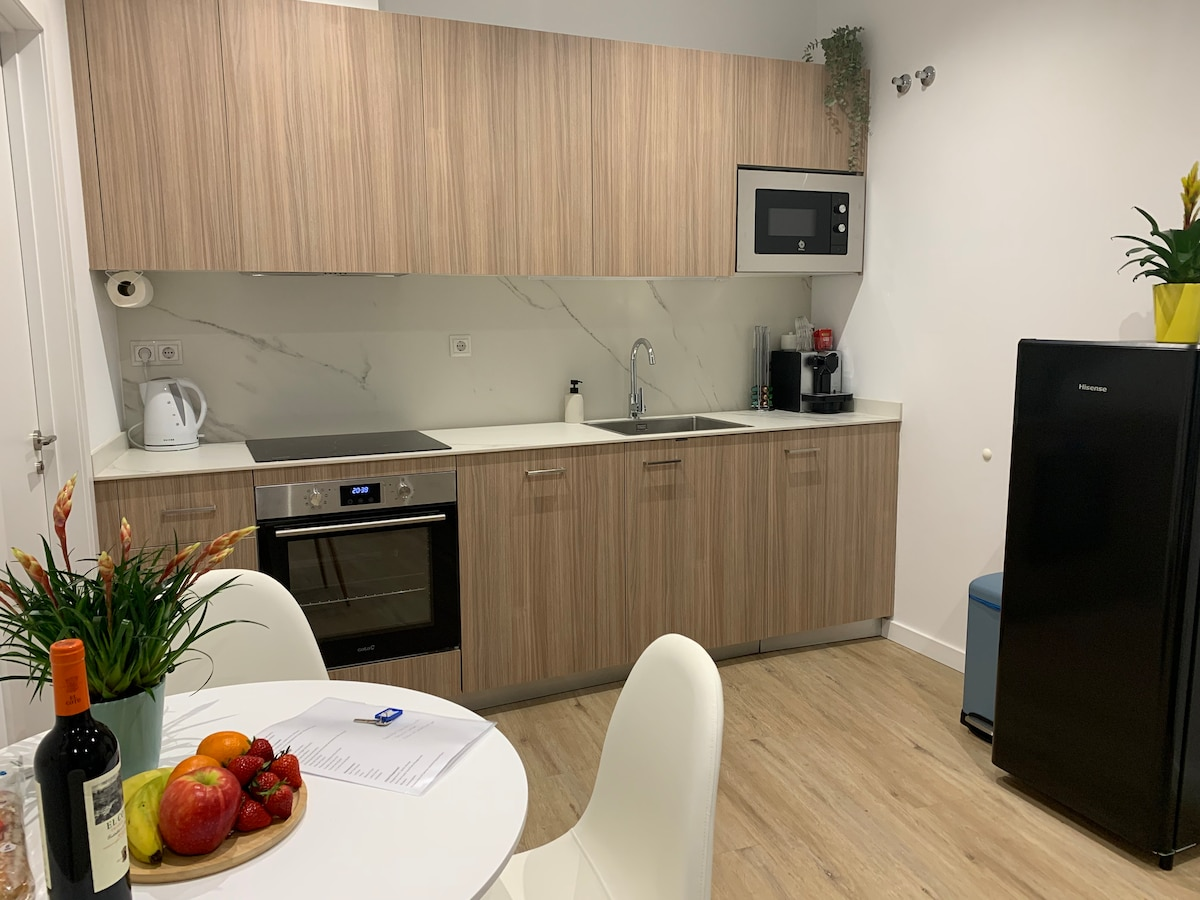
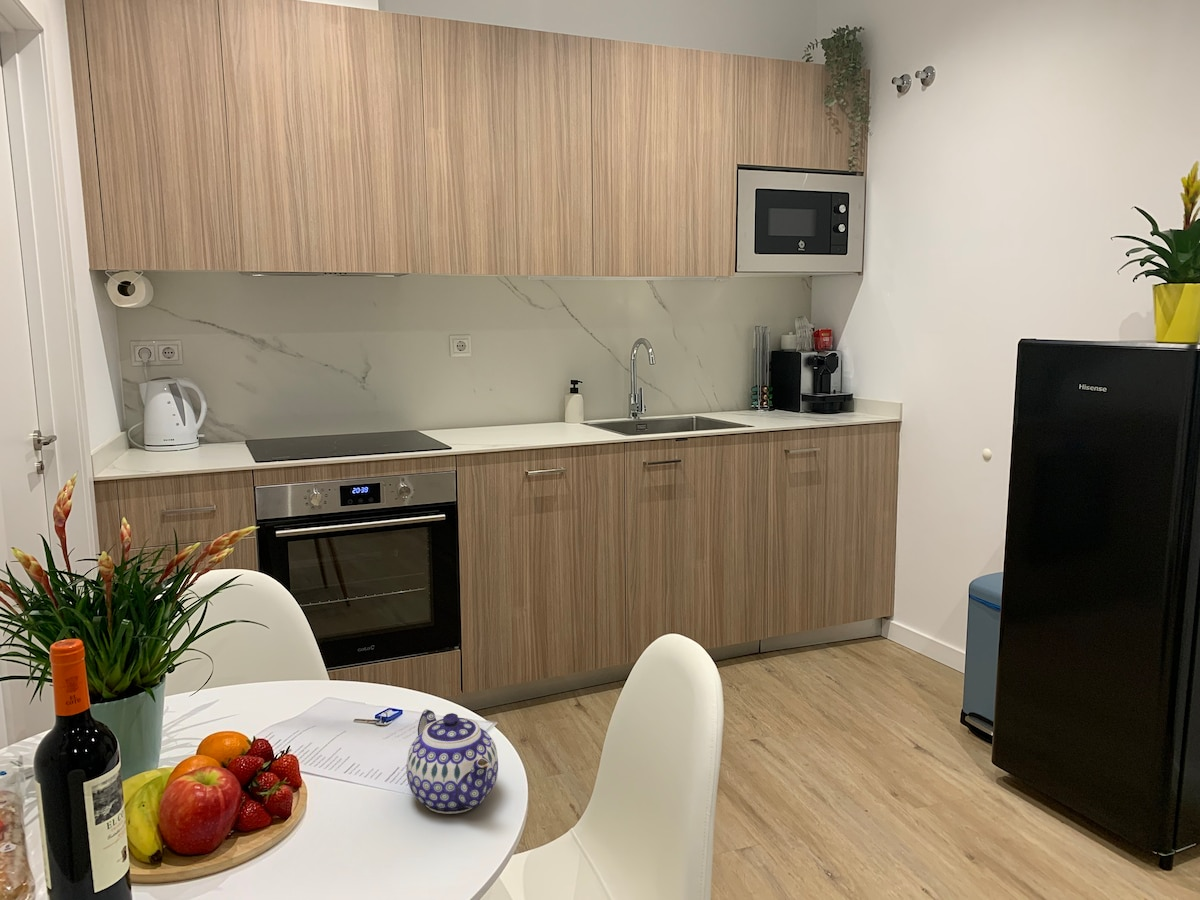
+ teapot (452, 756)
